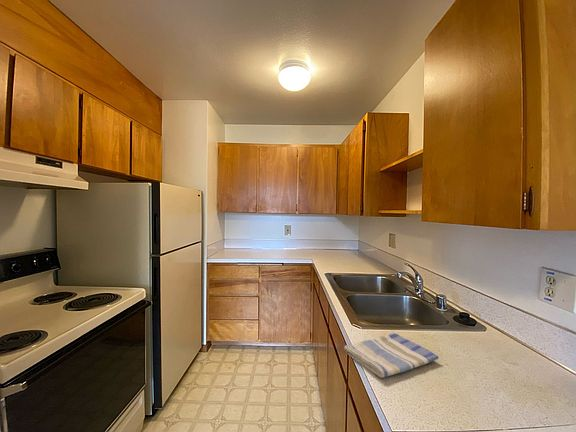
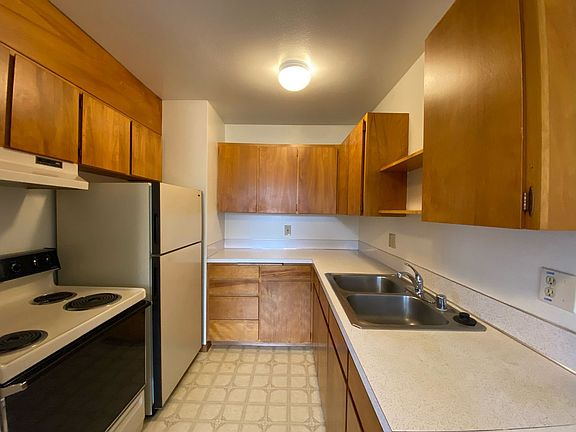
- dish towel (389, 352)
